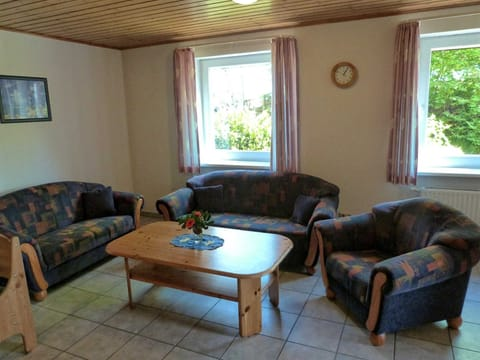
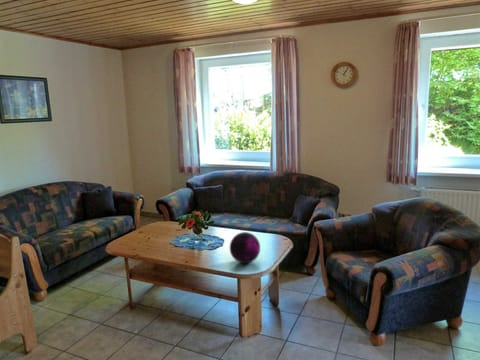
+ decorative orb (244, 247)
